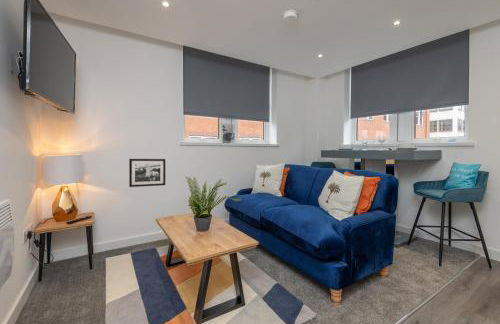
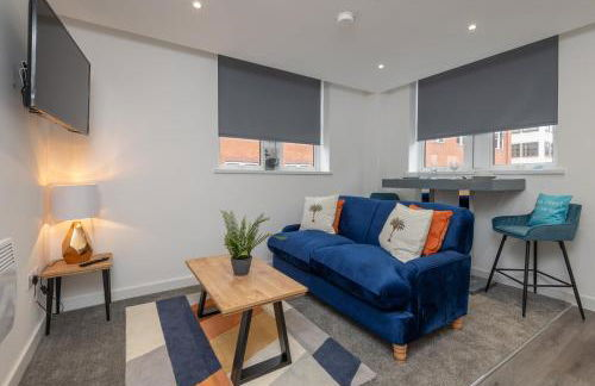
- picture frame (147, 172)
